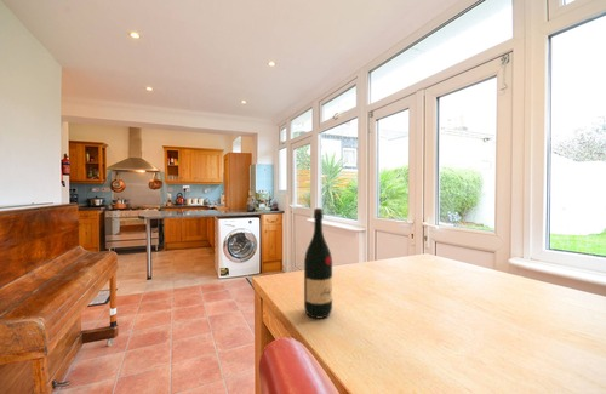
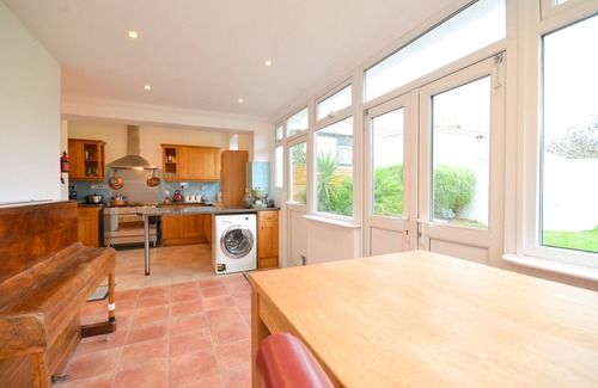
- wine bottle (318, 259)
